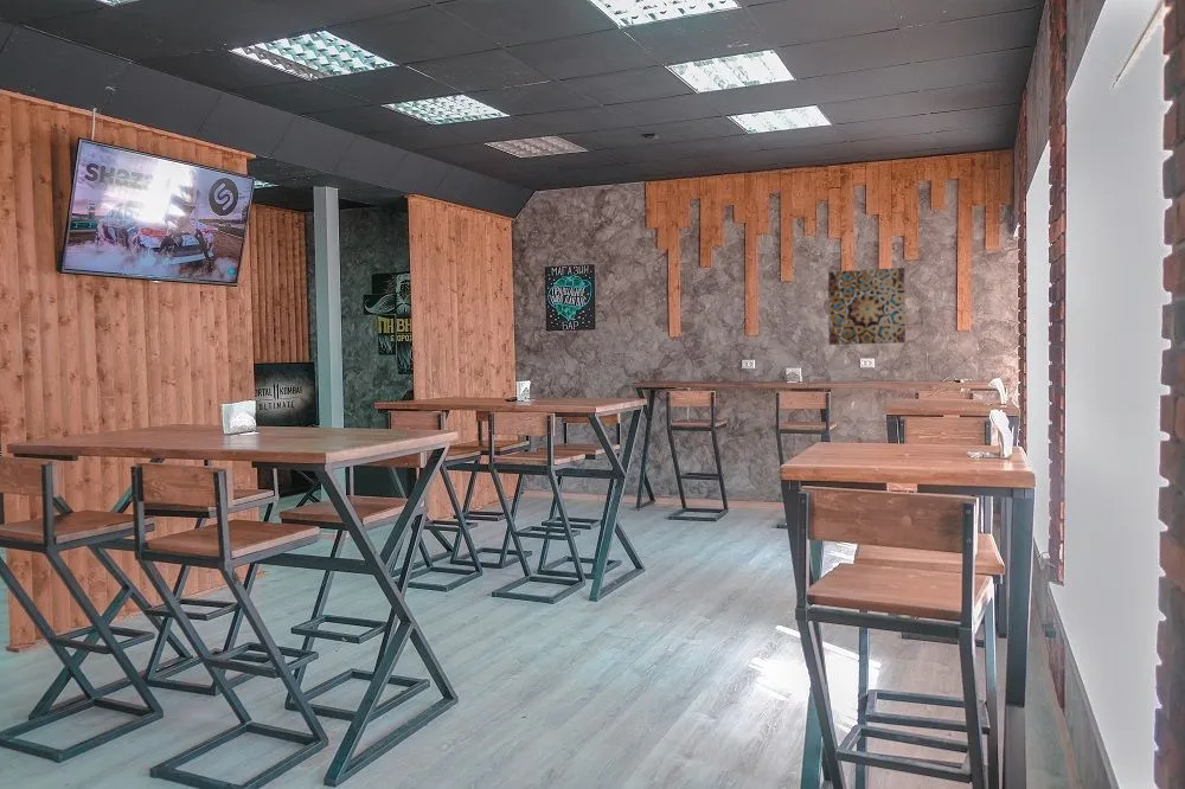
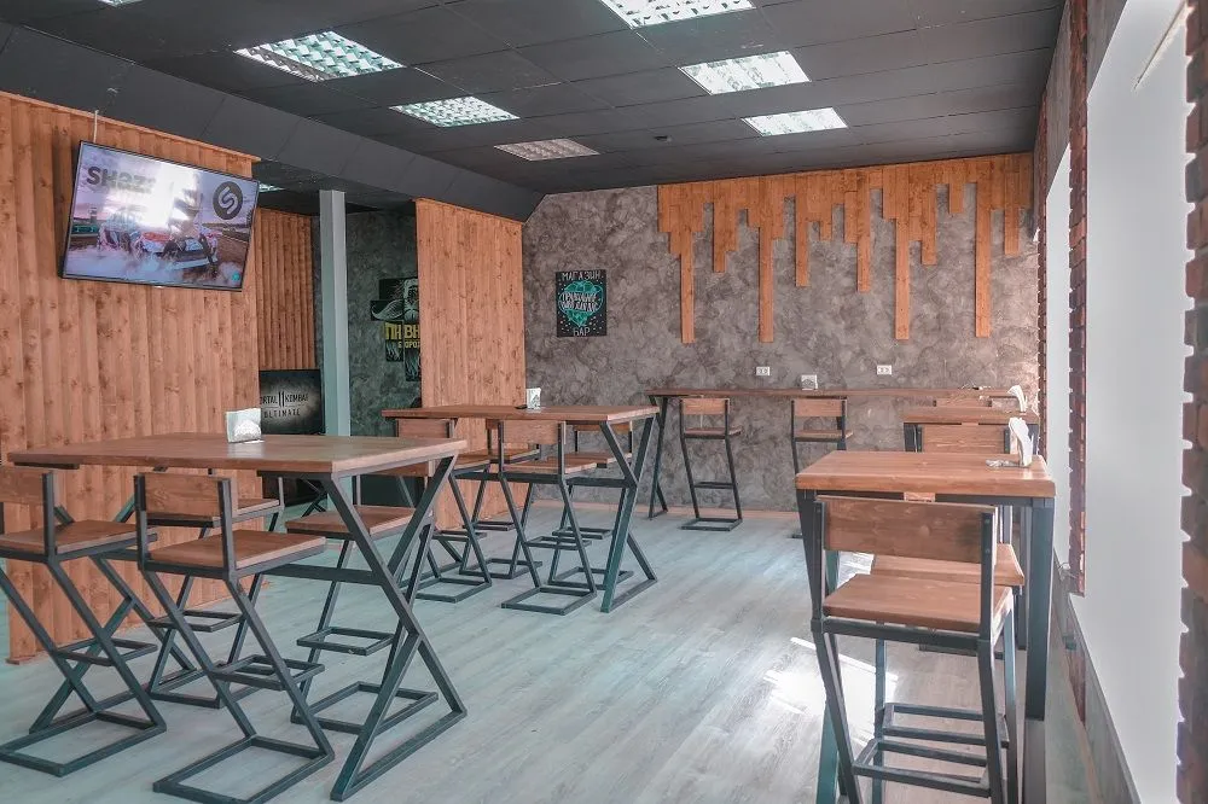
- wall art (866, 307)
